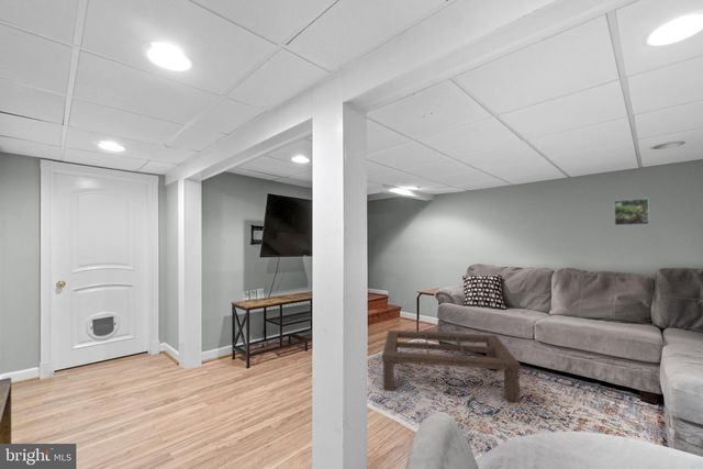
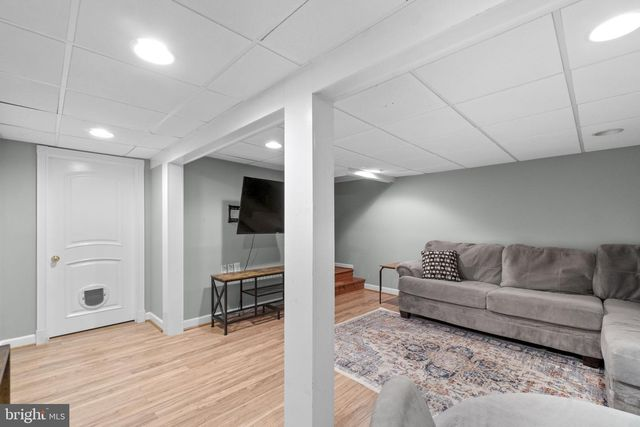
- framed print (631, 212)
- coffee table (444, 360)
